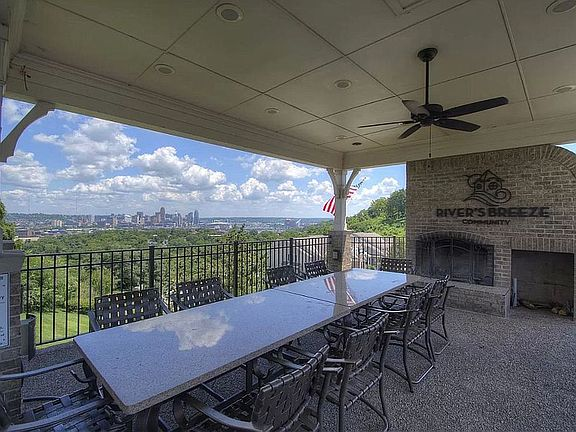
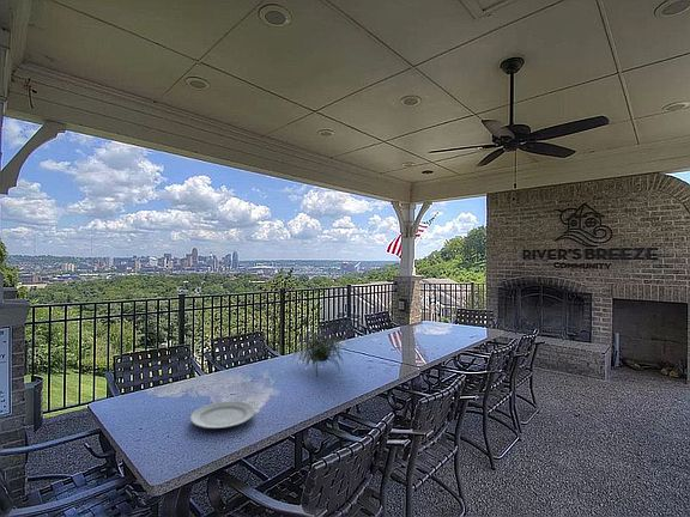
+ chinaware (223, 415)
+ plant (320, 346)
